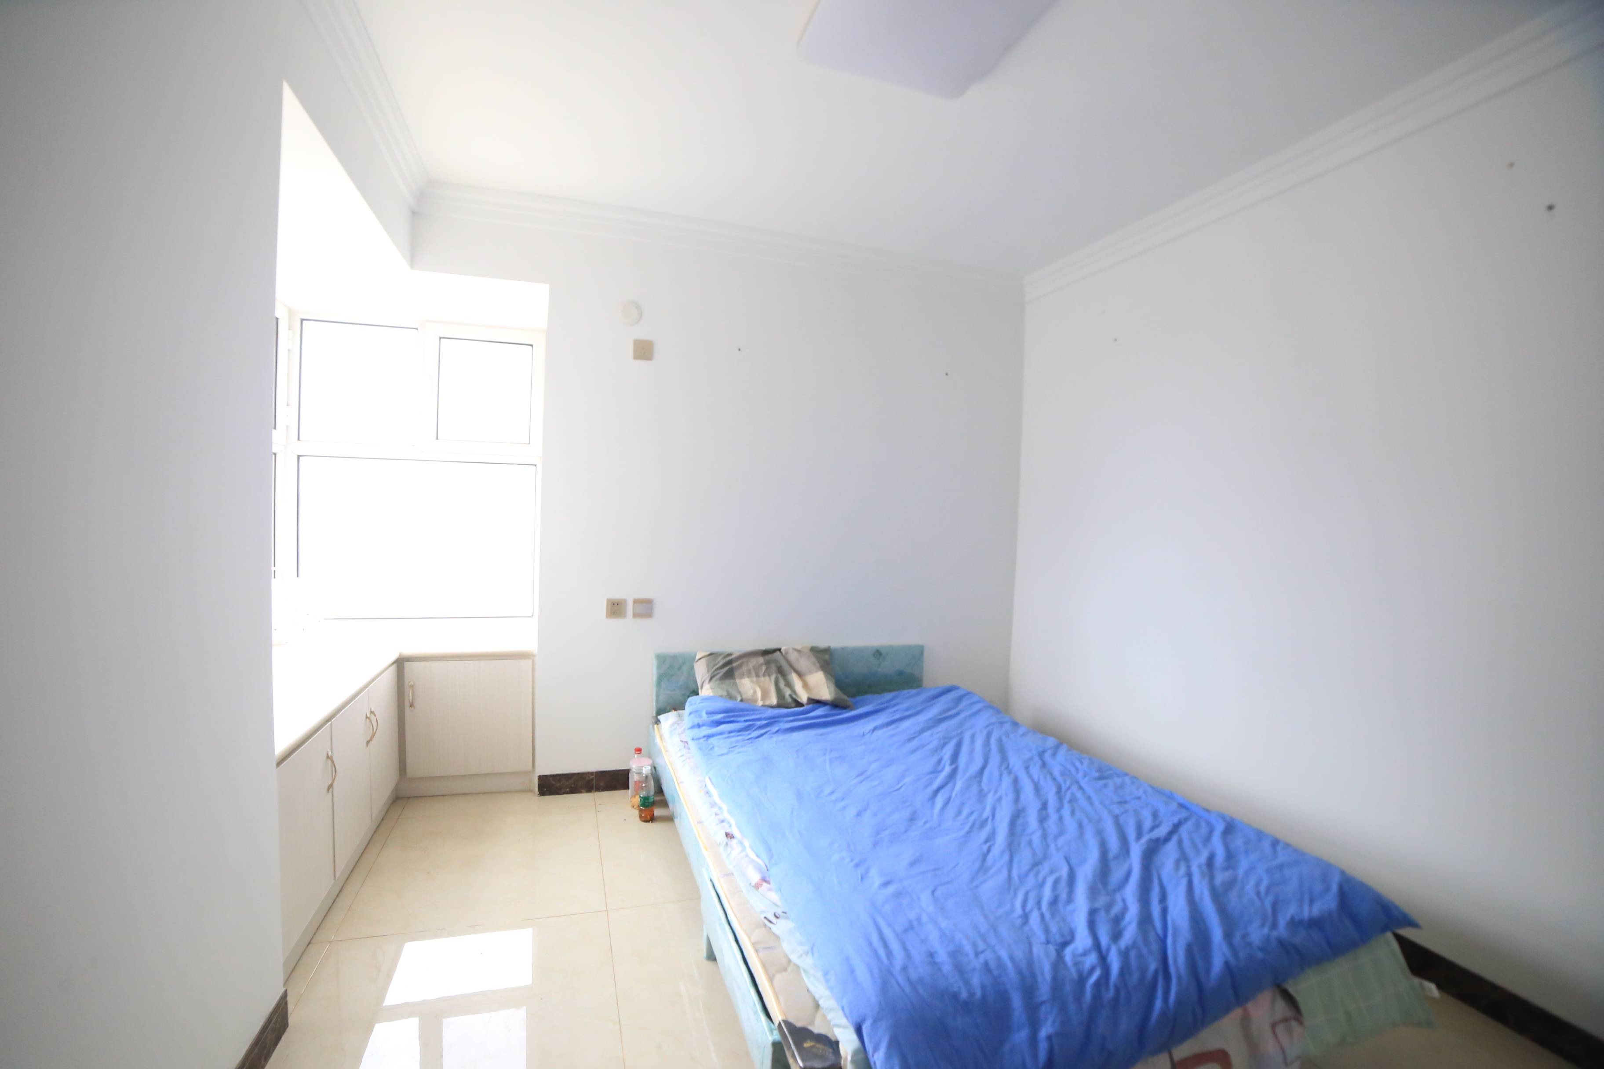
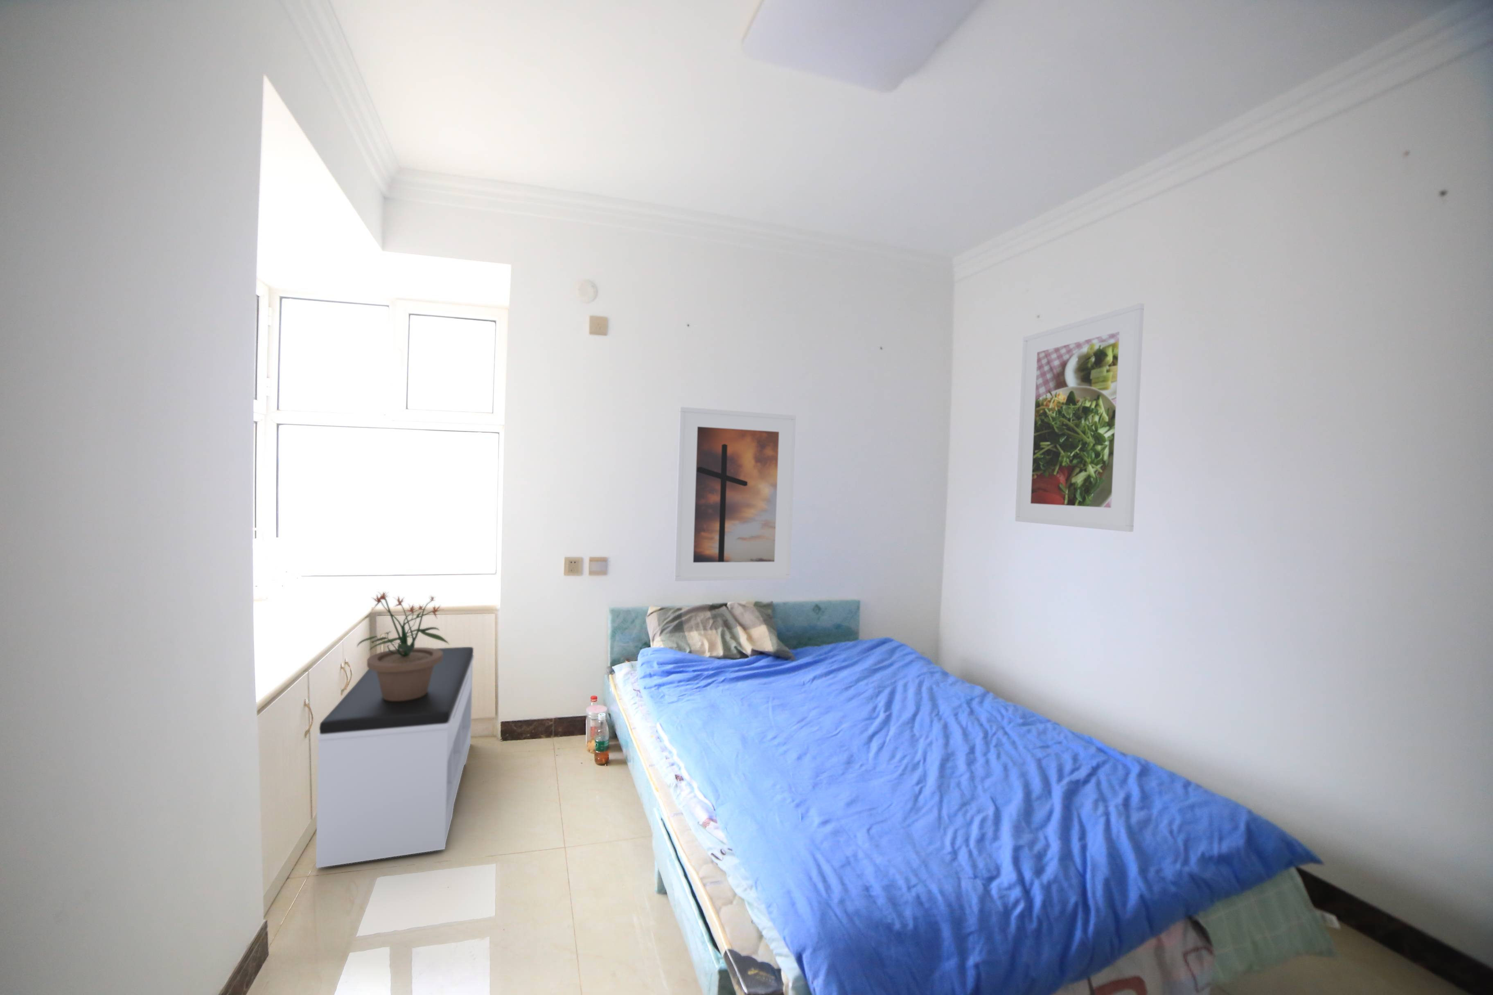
+ bench (410, 735)
+ potted plant (402, 643)
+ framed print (737, 495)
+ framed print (1072, 424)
